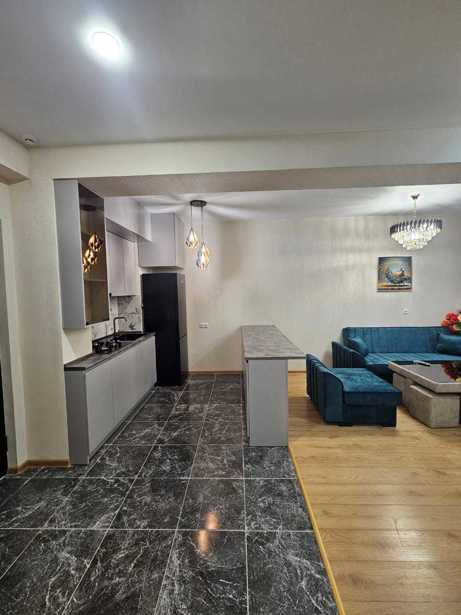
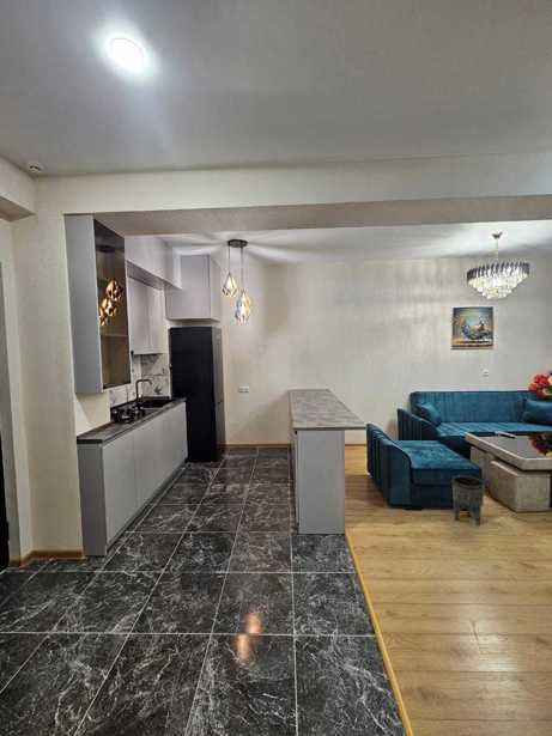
+ planter (467, 500)
